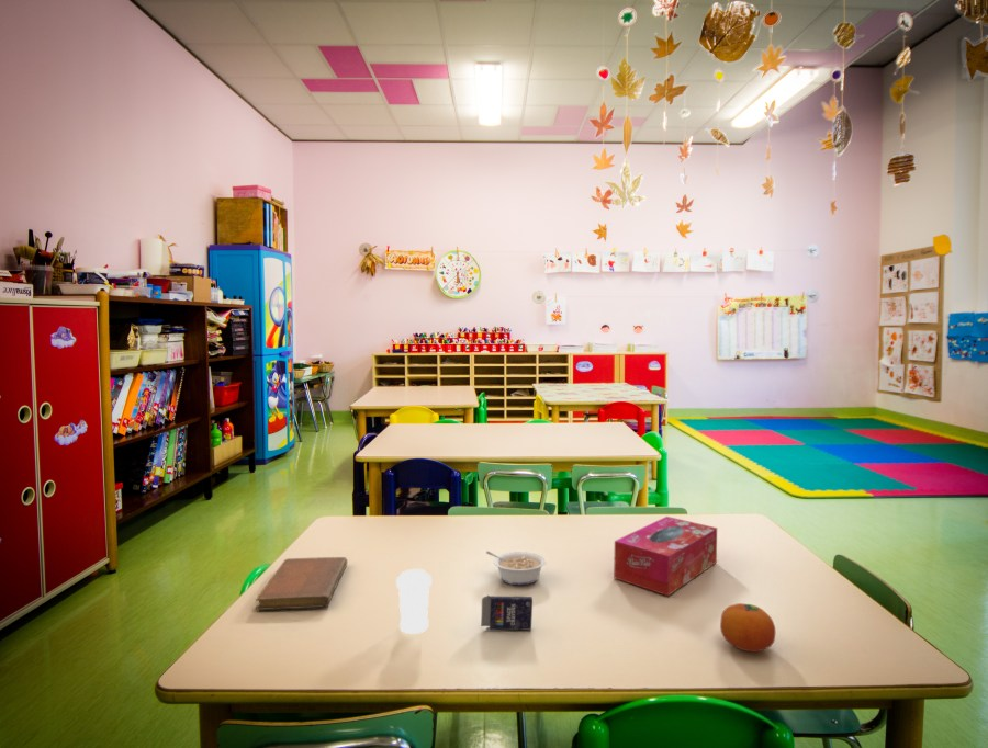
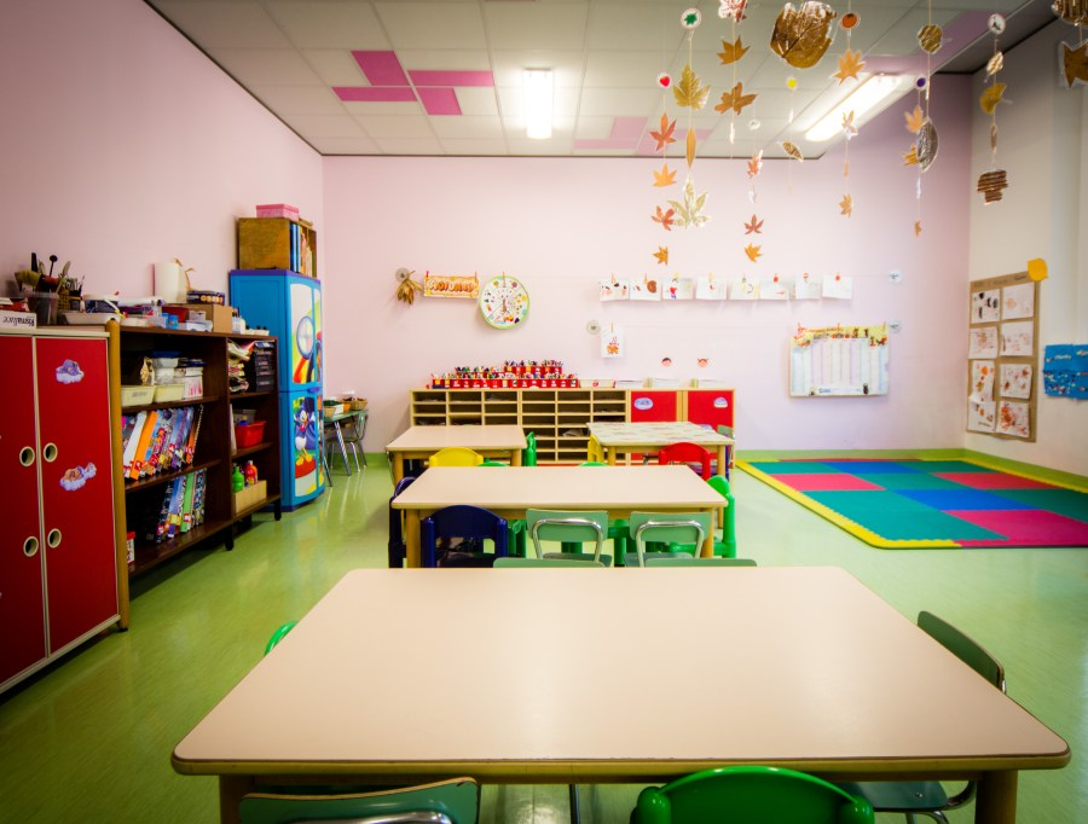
- cup (414, 600)
- crayon box (506, 612)
- fruit (748, 627)
- notebook (305, 580)
- tissue box (666, 552)
- legume (517, 567)
